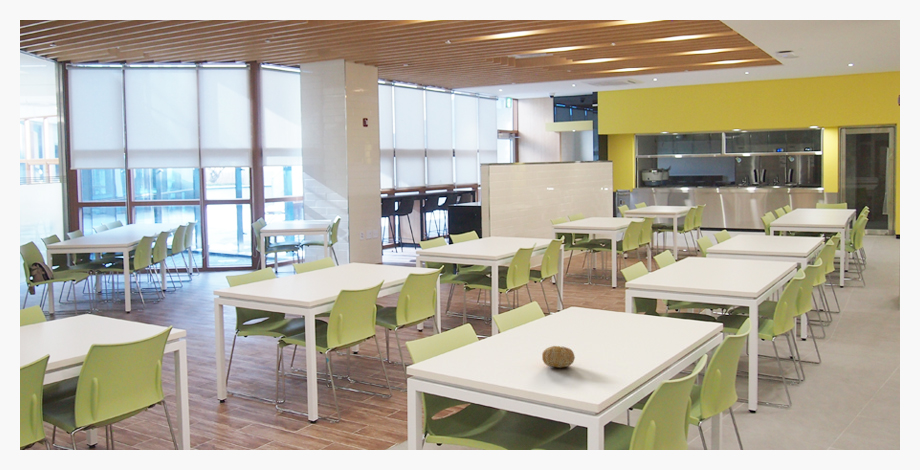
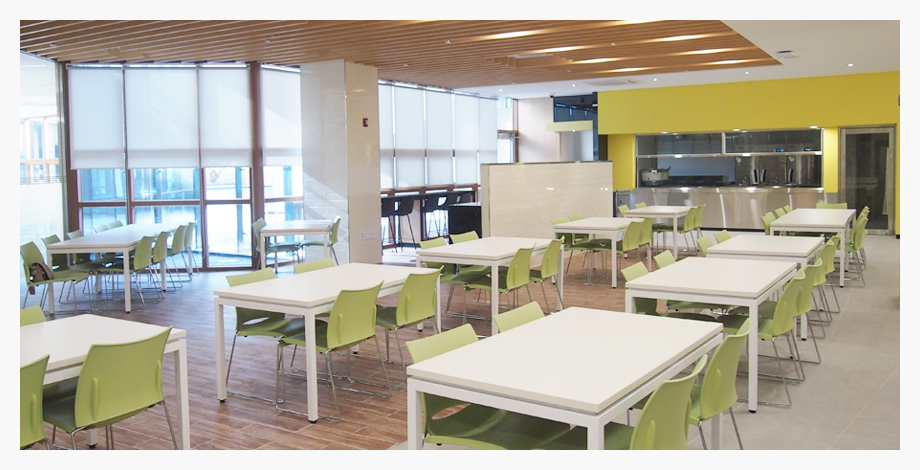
- fruit (558, 356)
